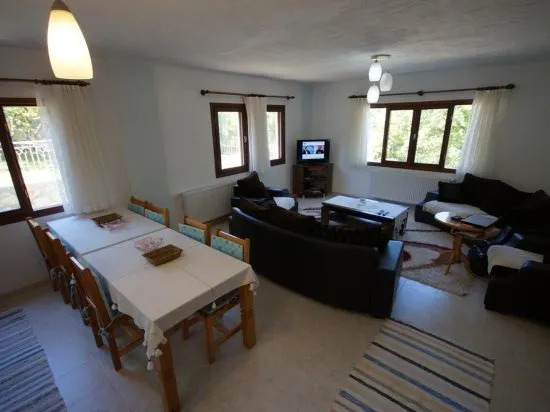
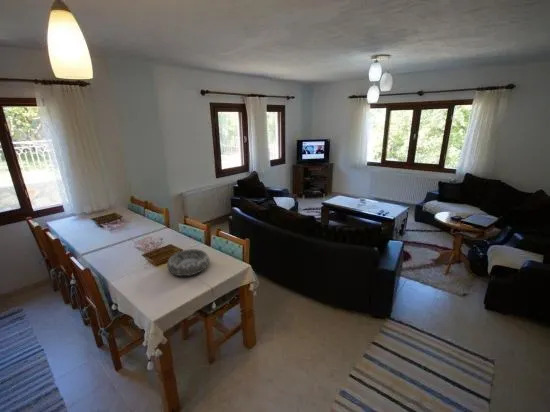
+ decorative bowl (188, 262)
